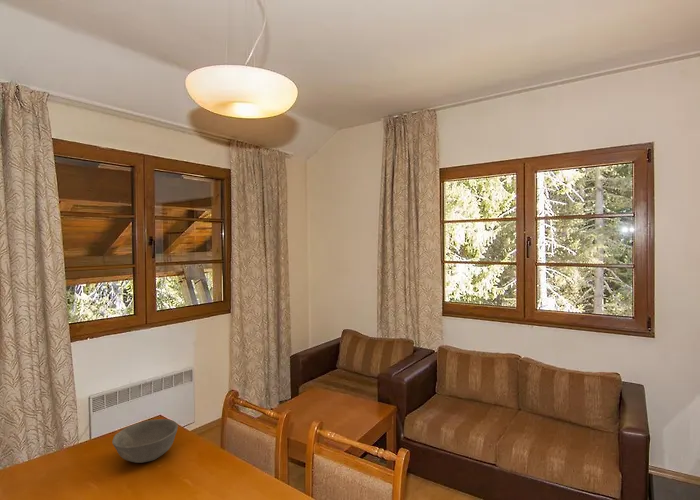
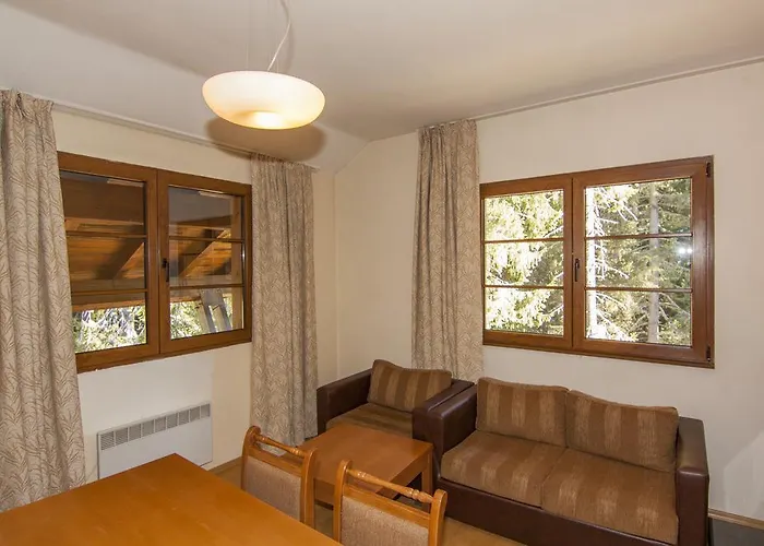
- bowl (146, 443)
